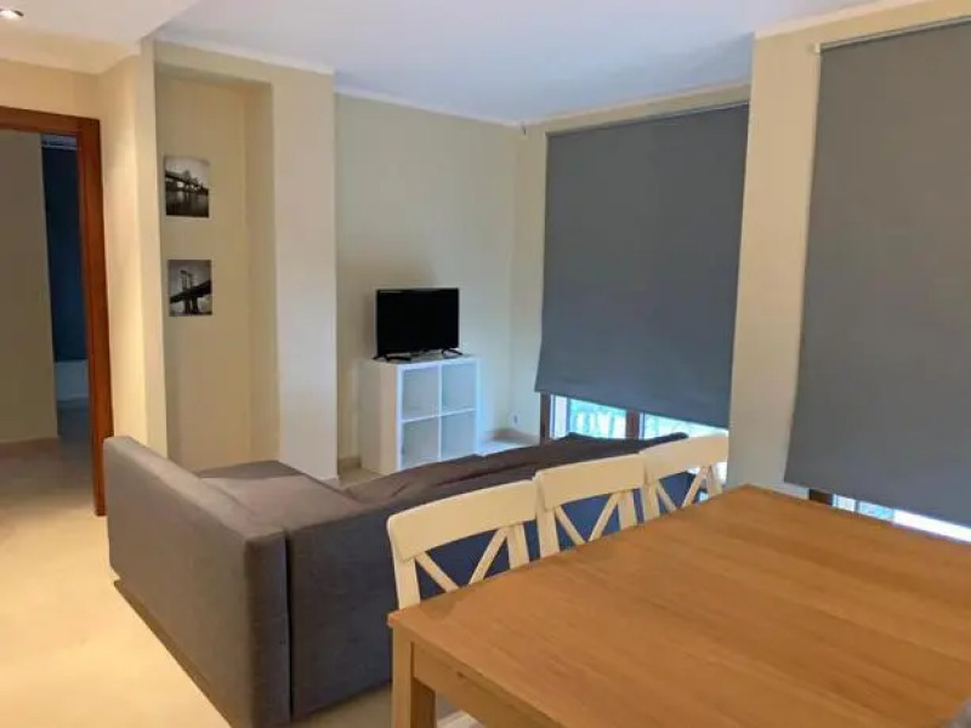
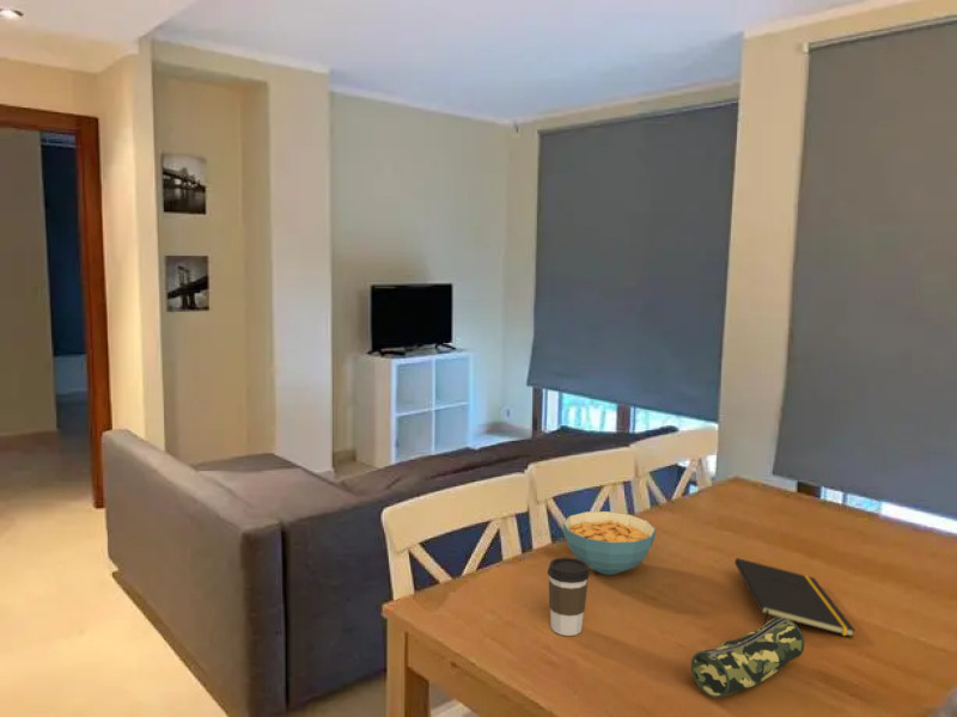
+ pencil case (746, 657)
+ coffee cup (567, 596)
+ cereal bowl (608, 547)
+ notepad (790, 594)
